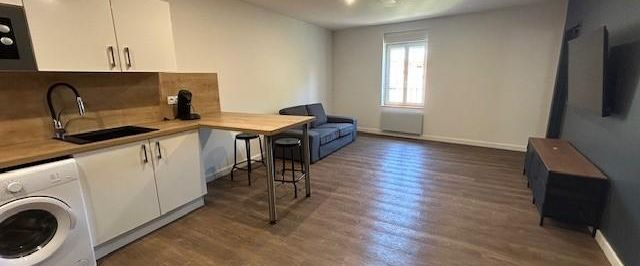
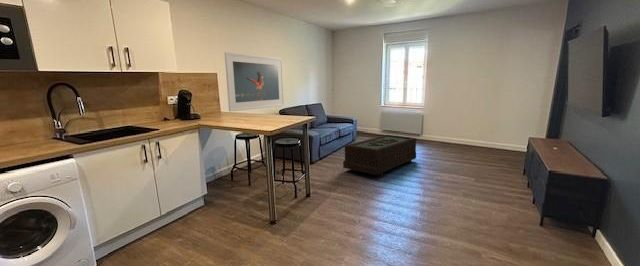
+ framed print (258, 82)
+ coffee table (381, 153)
